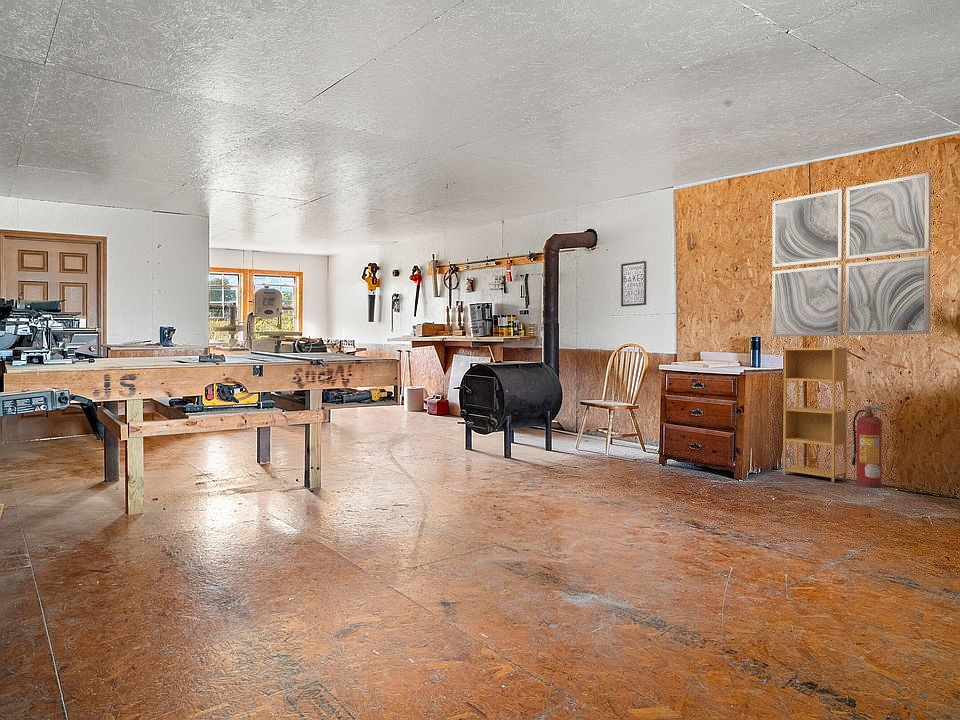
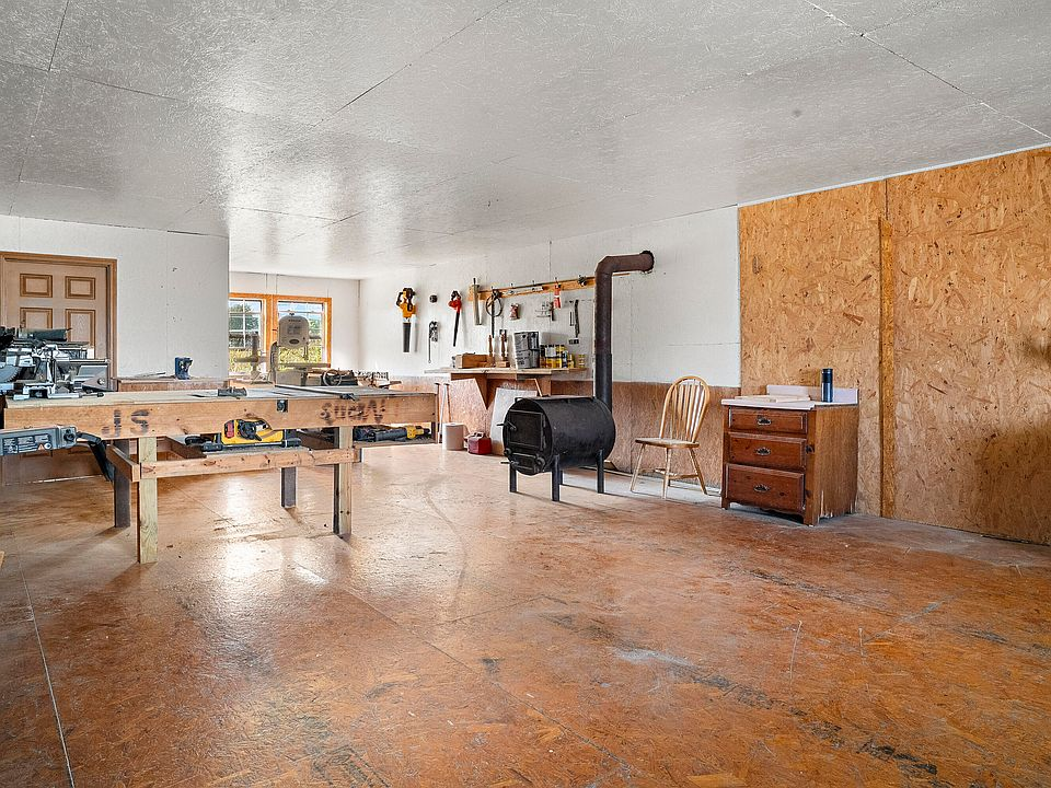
- fire extinguisher (868, 444)
- wall art (633, 284)
- shelving unit (814, 412)
- wall art (846, 264)
